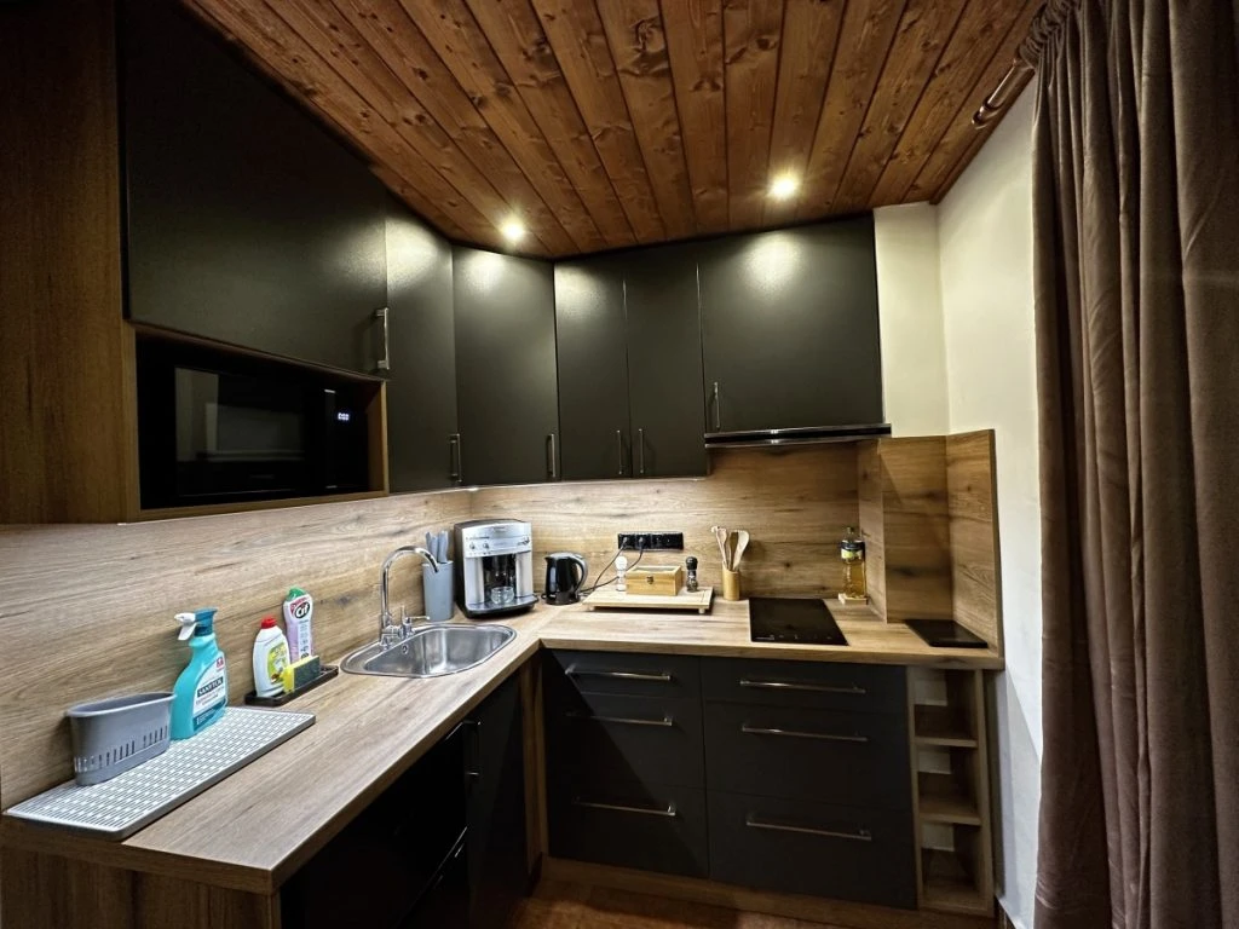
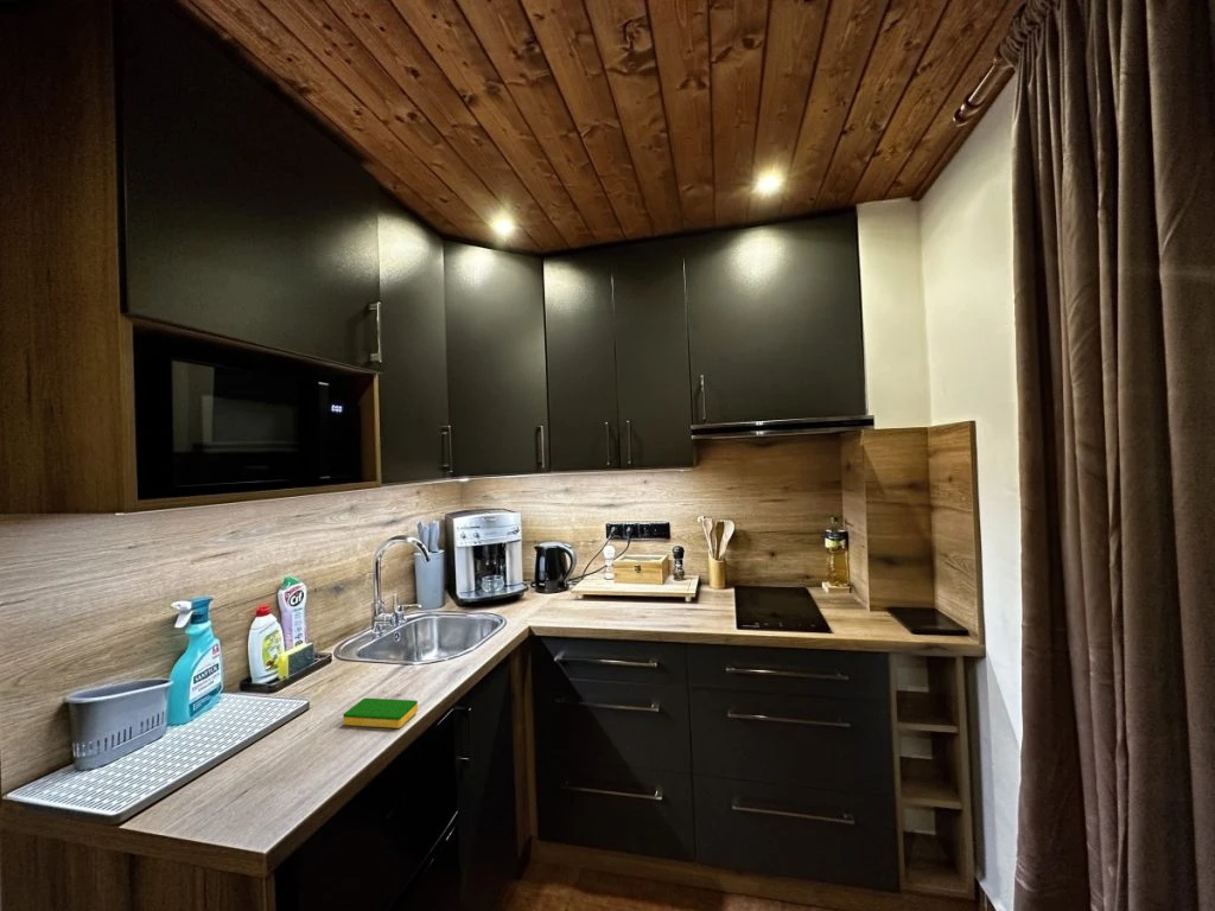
+ dish sponge (381, 712)
